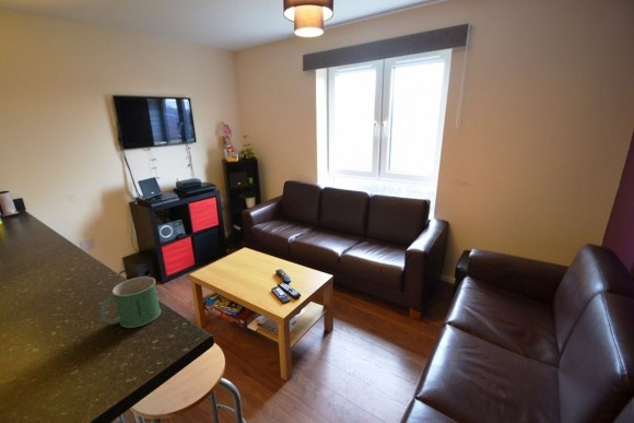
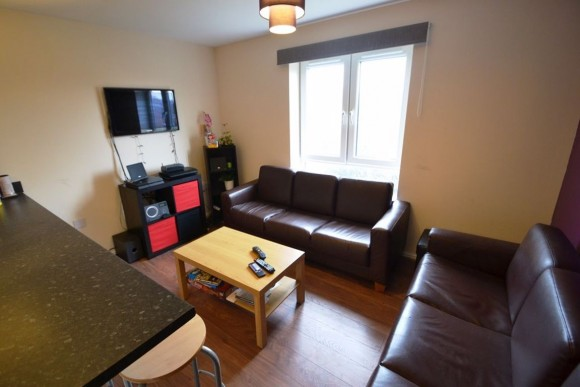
- mug (130, 303)
